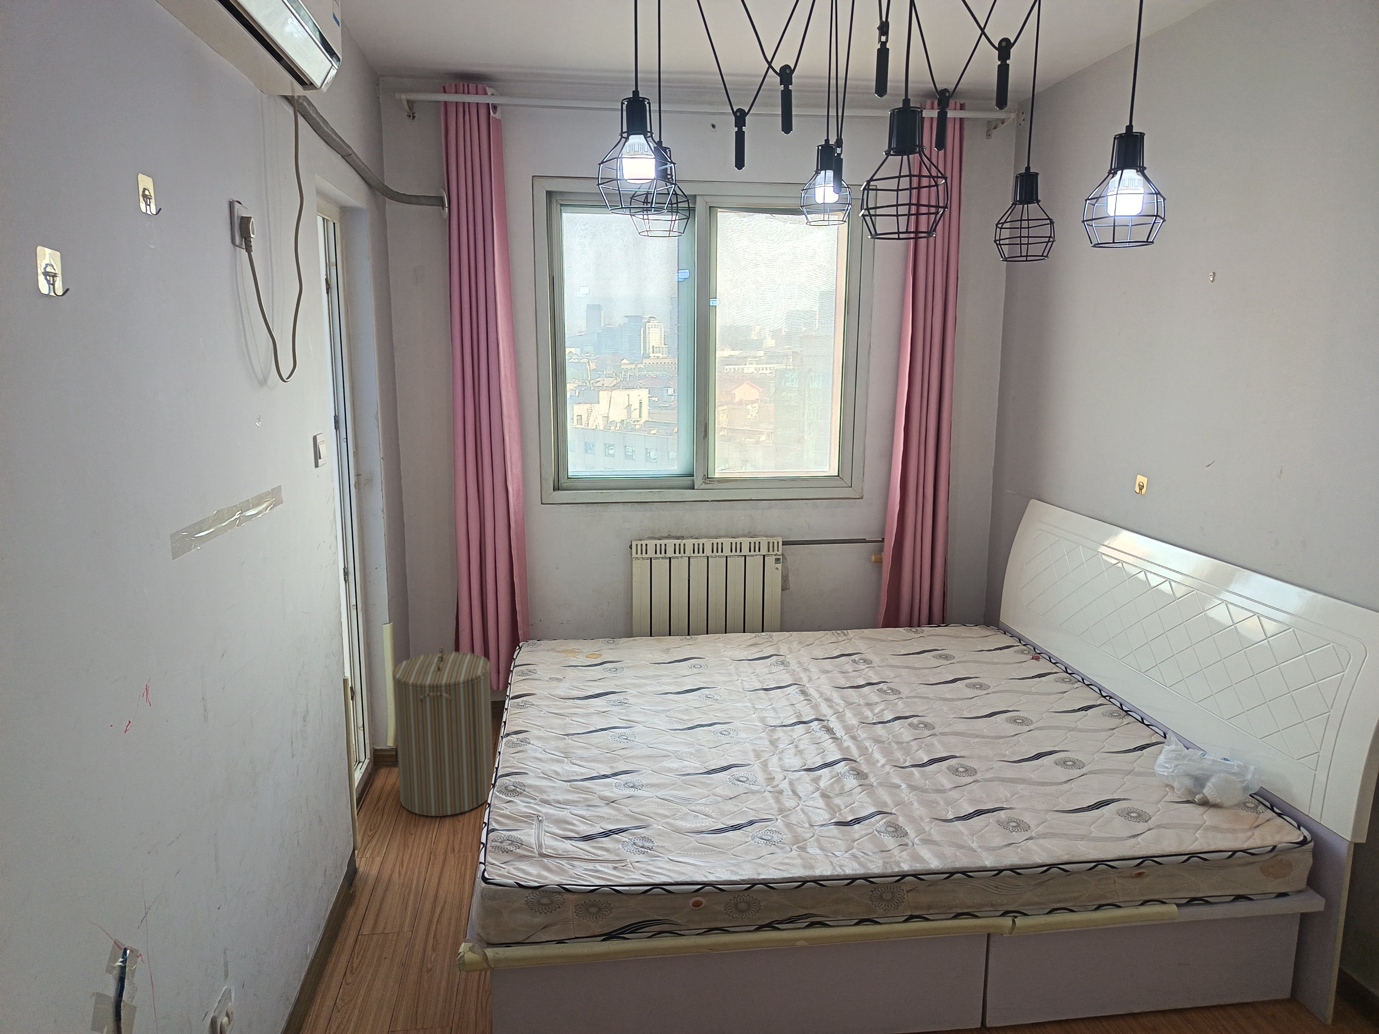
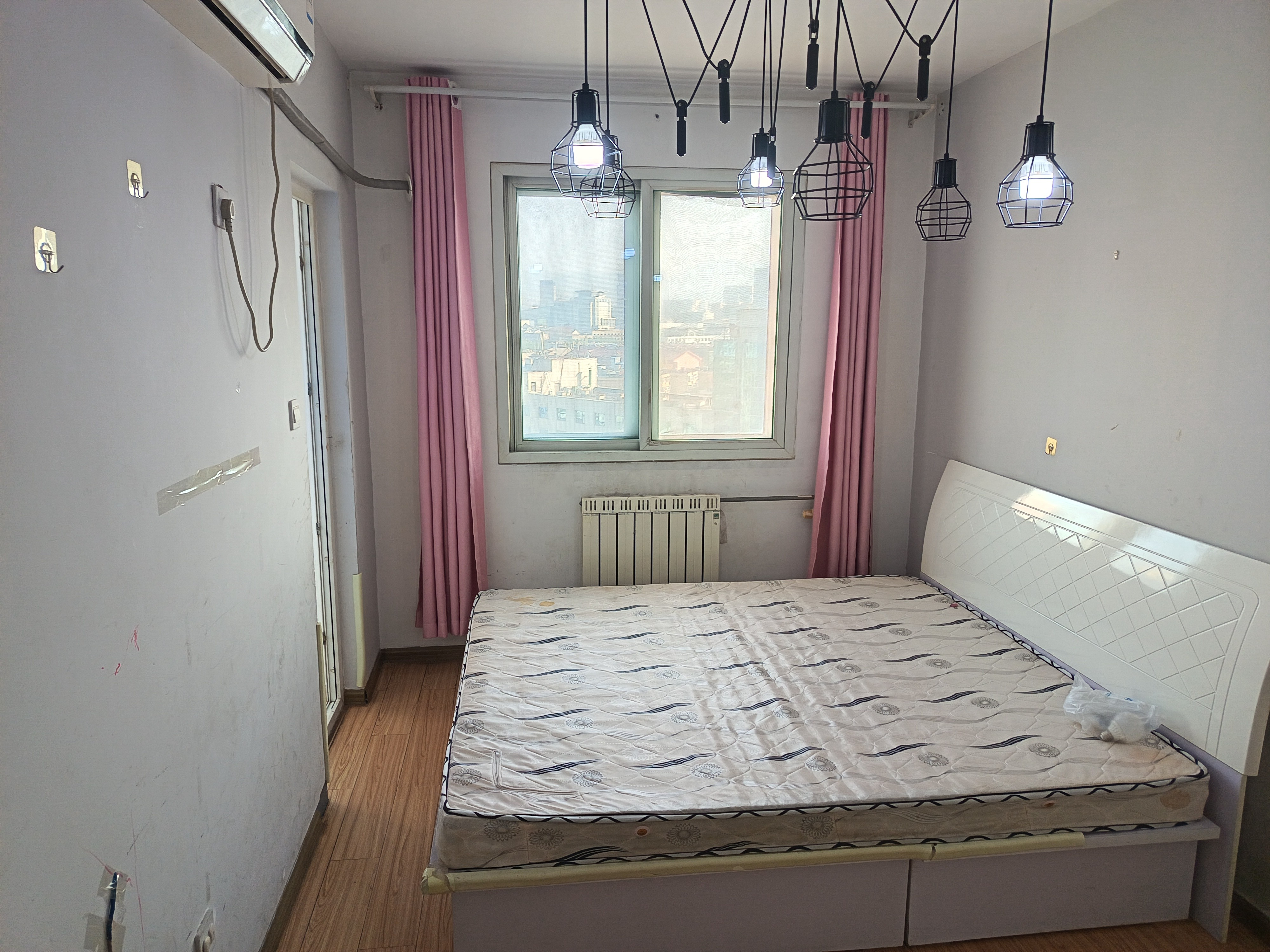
- laundry hamper (444, 721)
